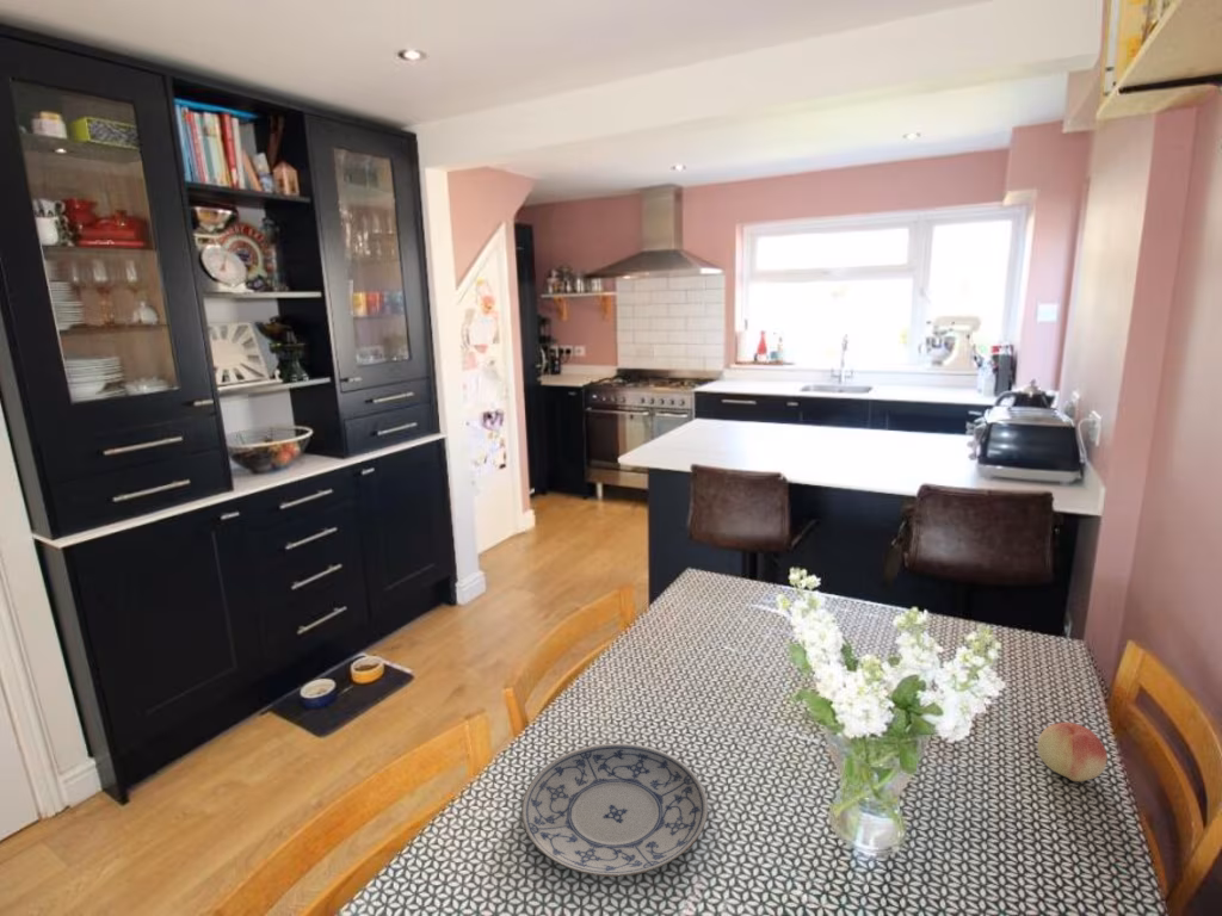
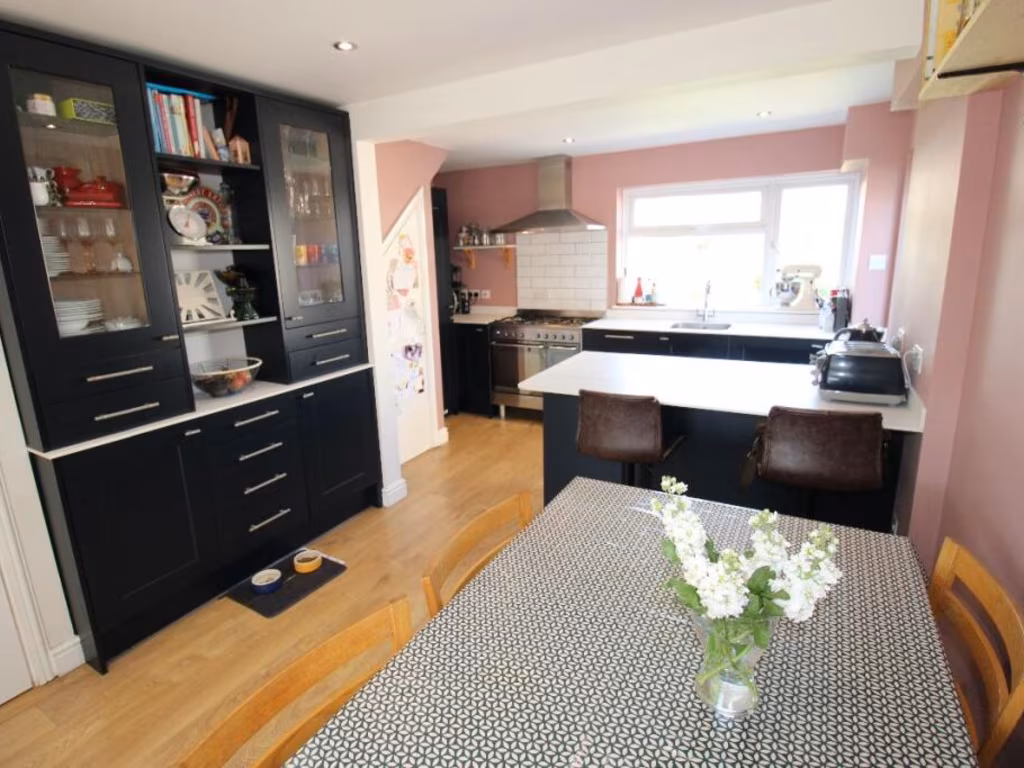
- fruit (1072, 751)
- plate (615, 809)
